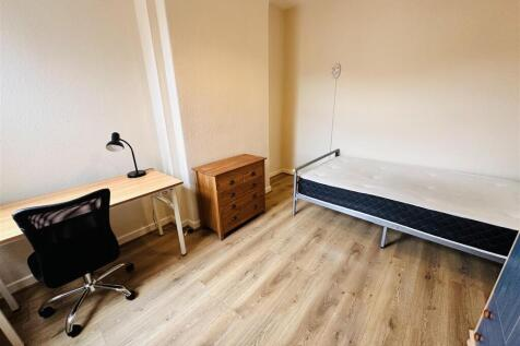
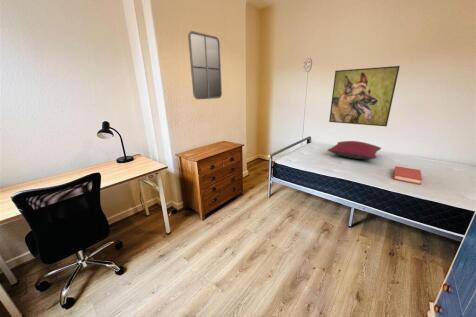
+ pillow (354, 149)
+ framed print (360, 97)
+ home mirror (206, 68)
+ hardback book (407, 174)
